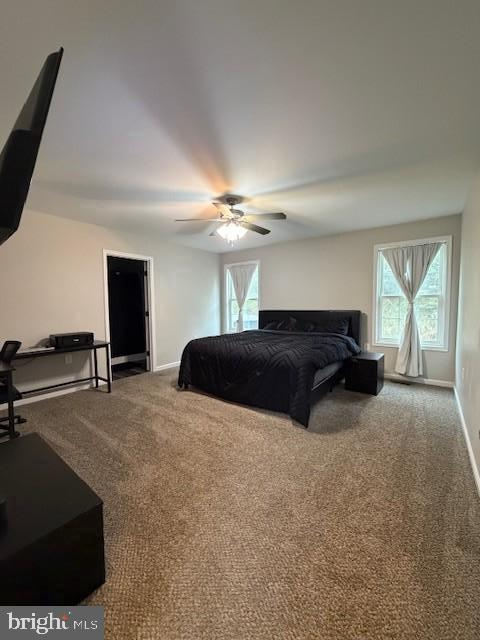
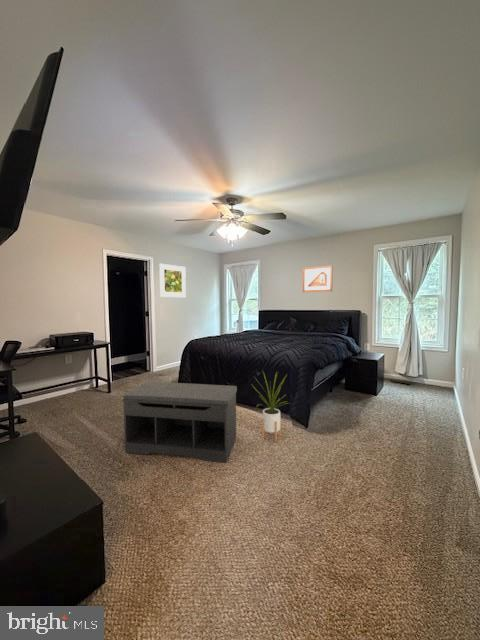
+ picture frame (317, 279)
+ bench (182, 417)
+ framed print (173, 281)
+ house plant (272, 403)
